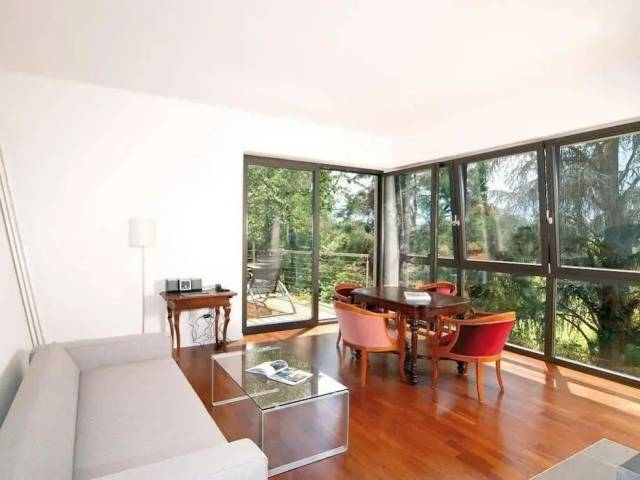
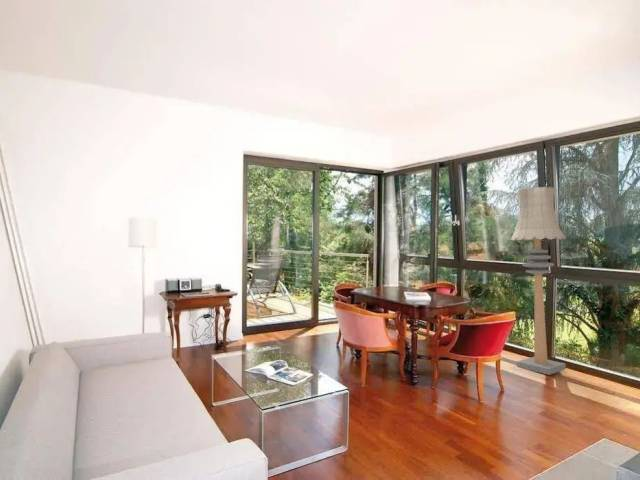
+ floor lamp (538, 277)
